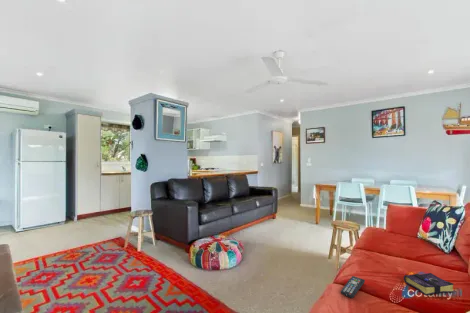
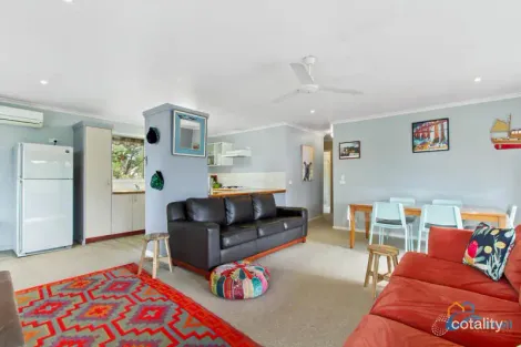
- book (427, 282)
- remote control (353, 286)
